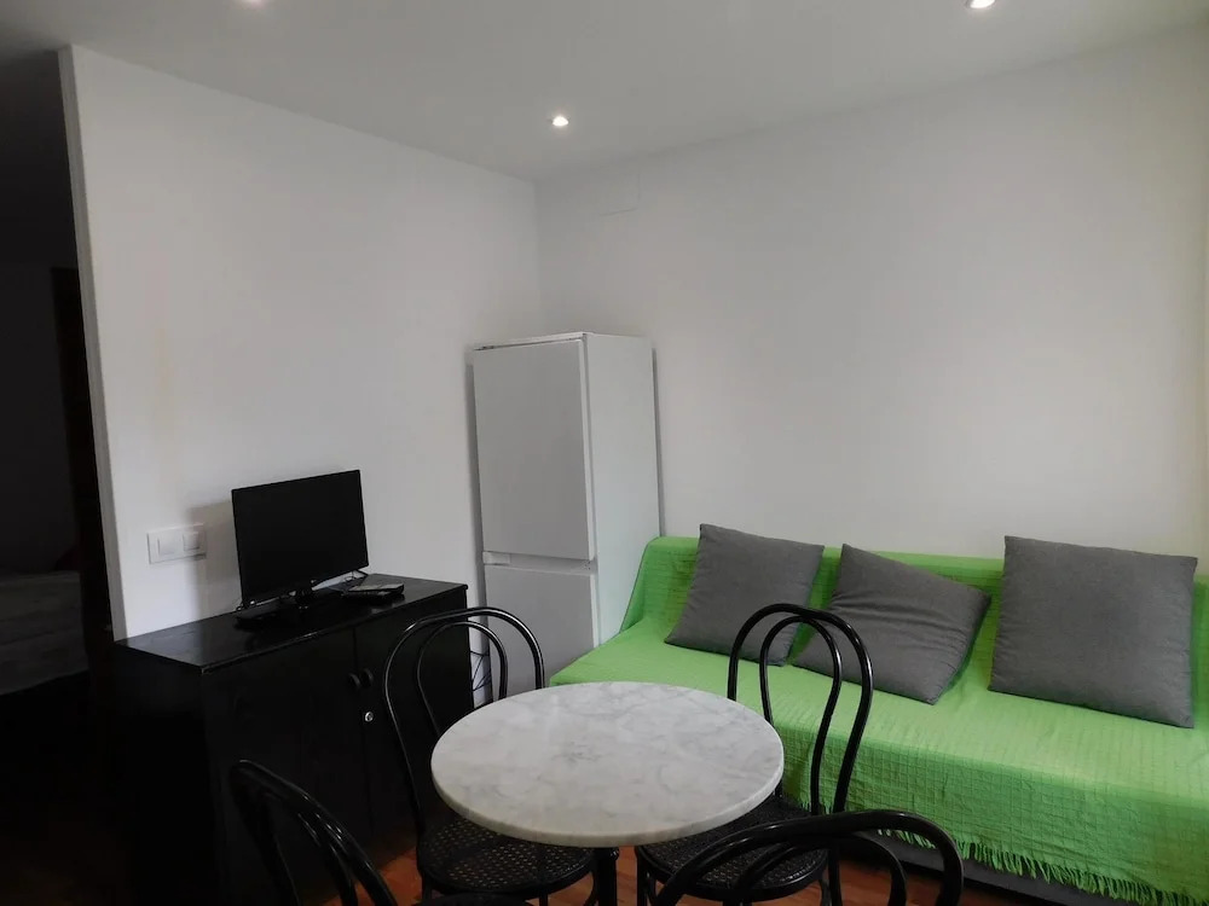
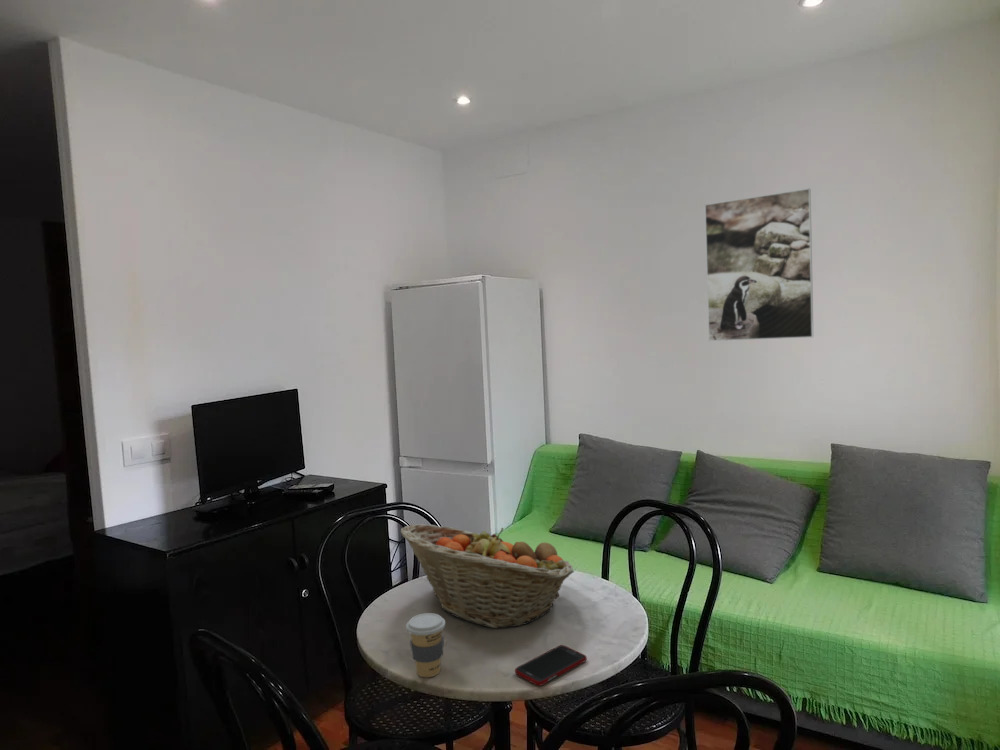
+ fruit basket (485, 563)
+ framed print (757, 268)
+ coffee cup (427, 645)
+ cell phone (551, 664)
